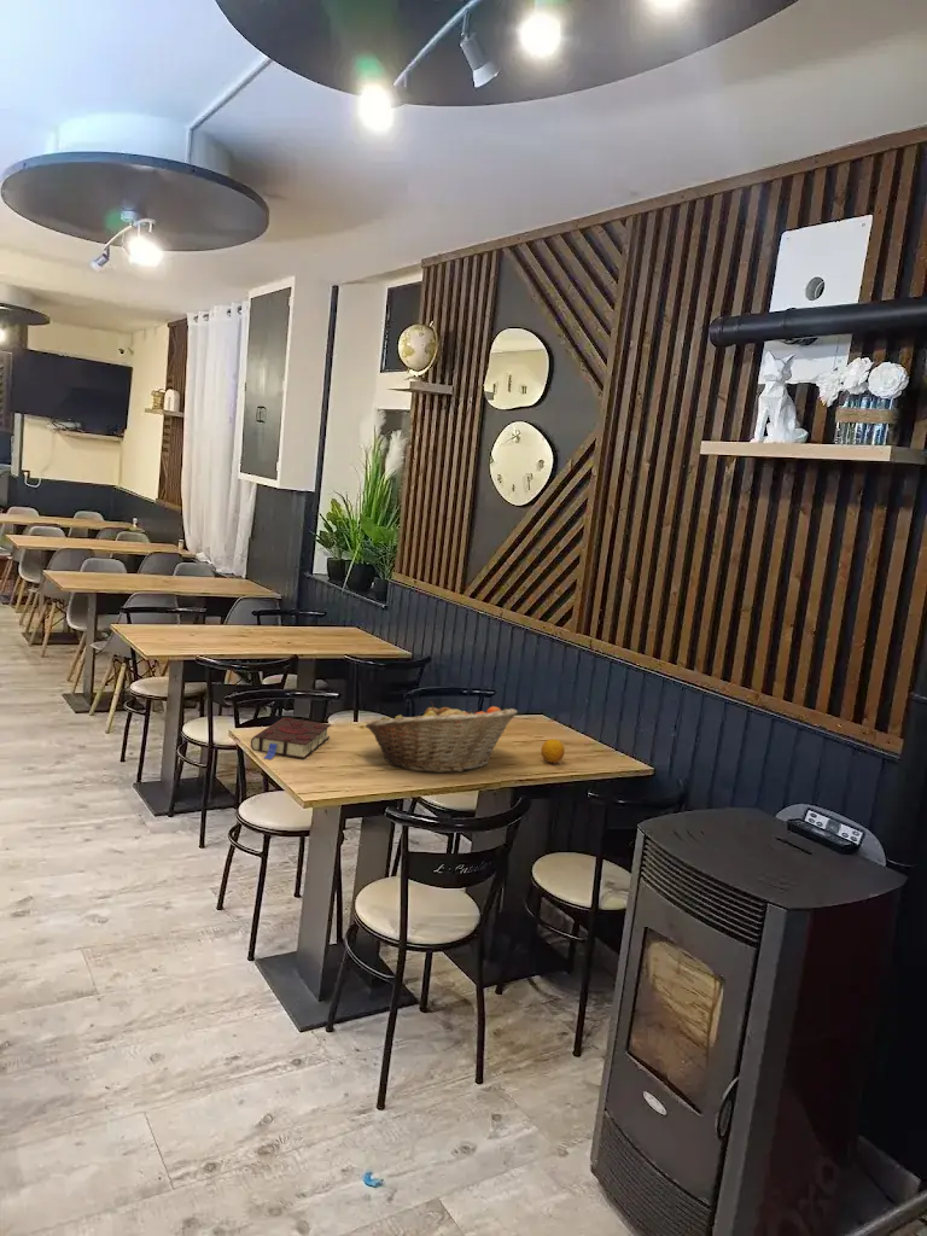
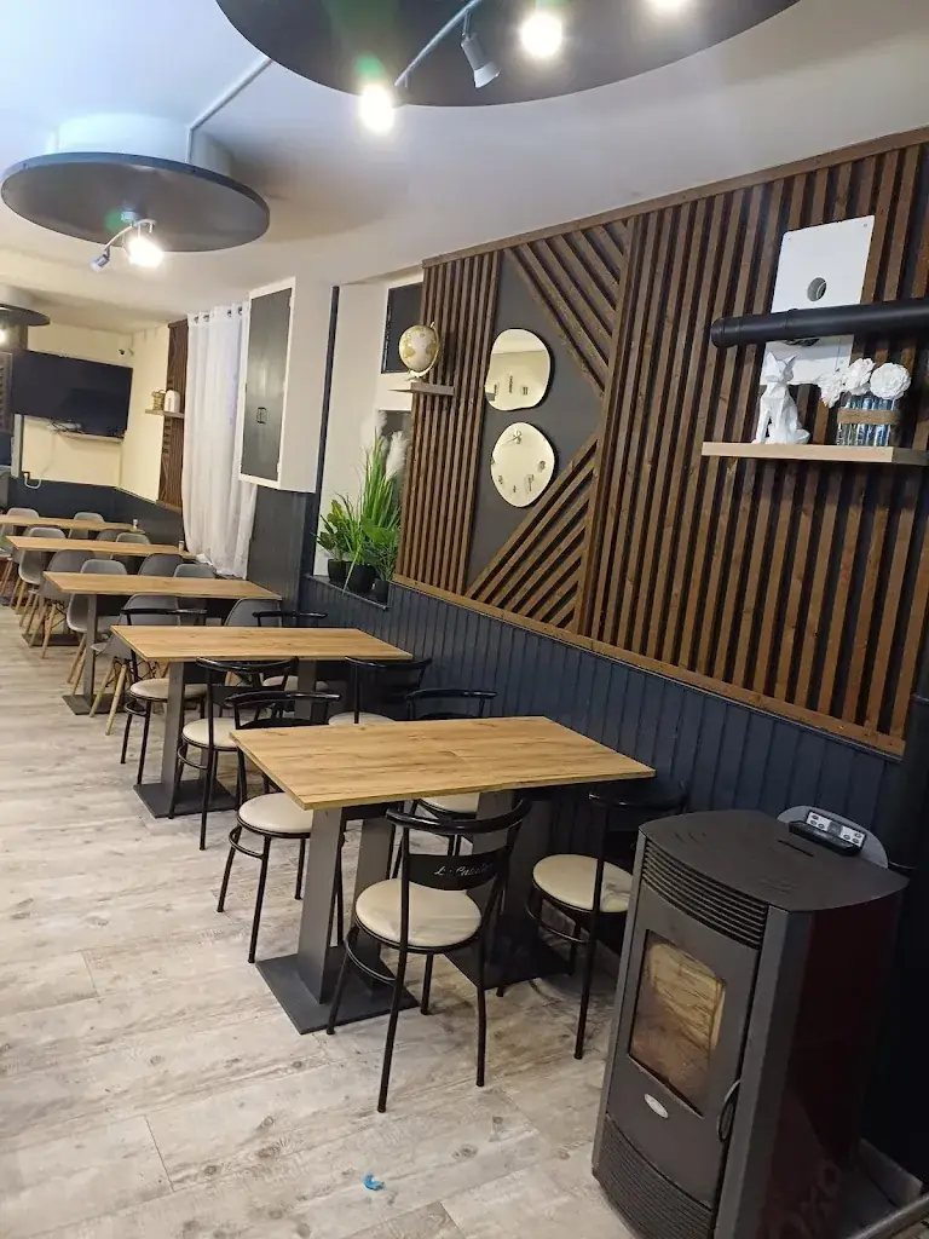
- book (290, 737)
- fruit basket (442, 730)
- fruit (552, 751)
